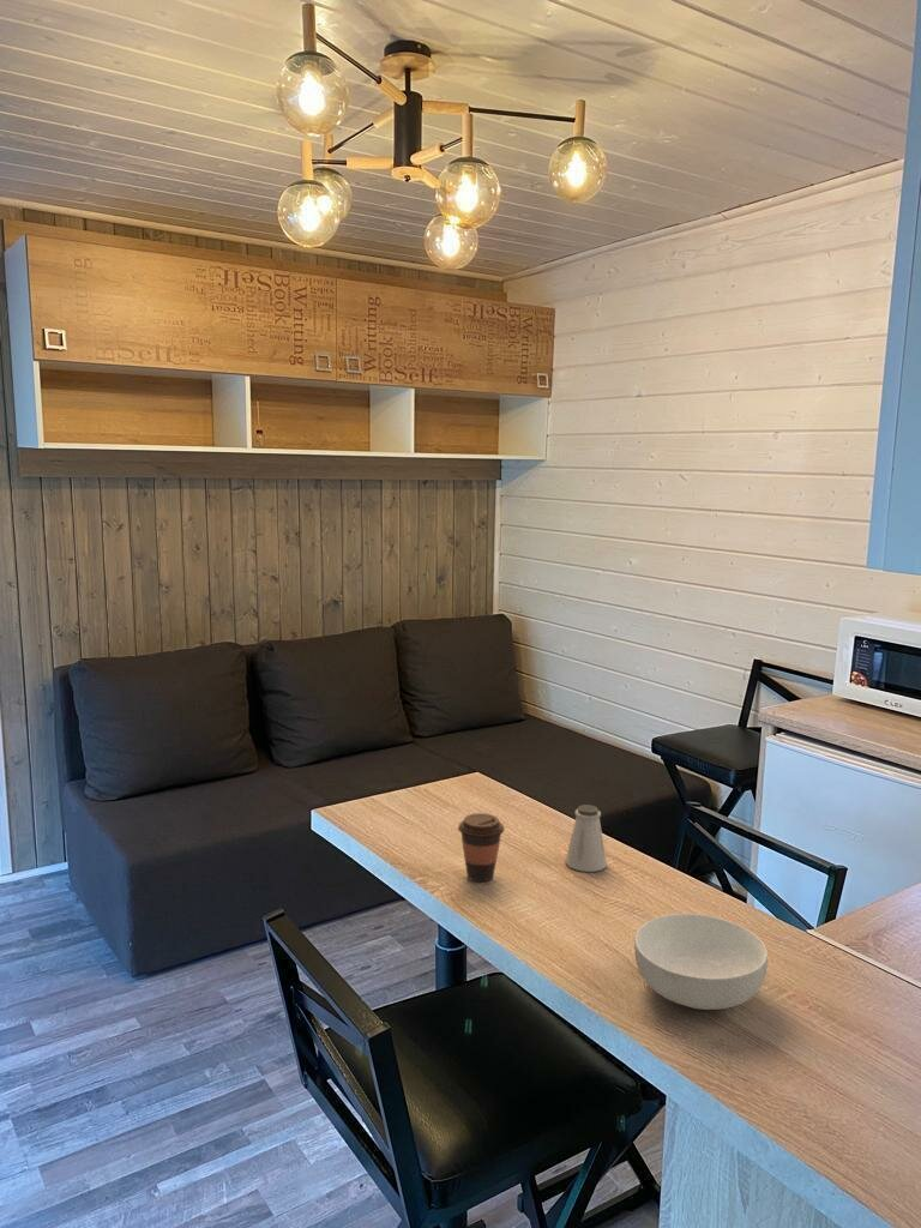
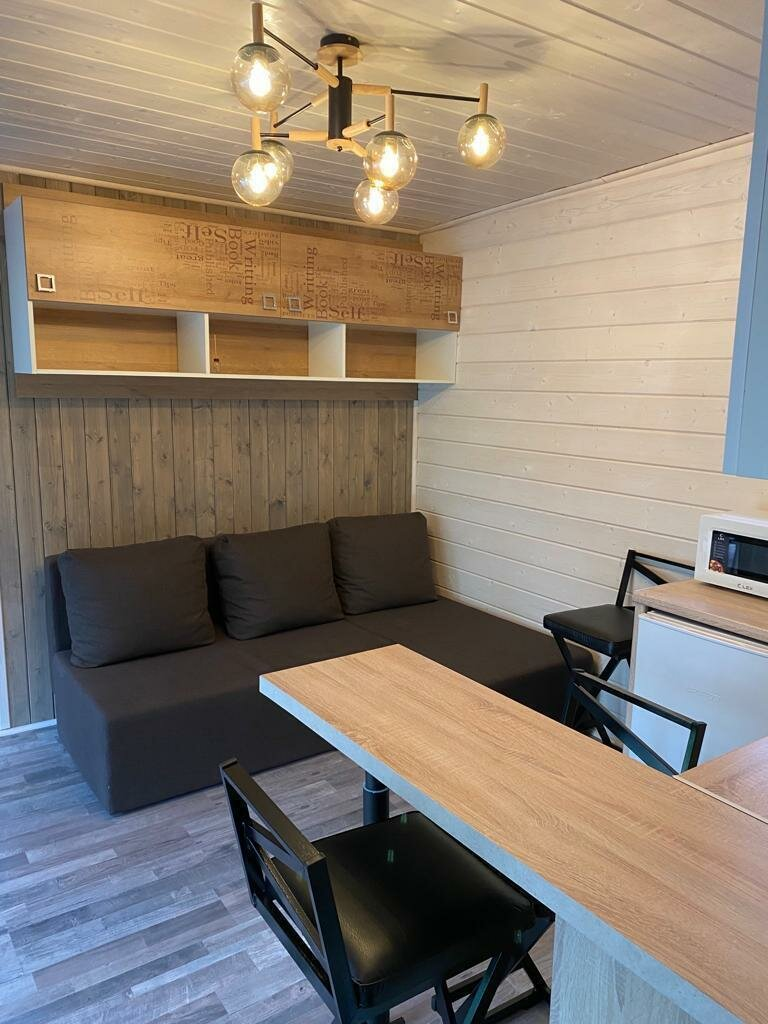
- saltshaker (586, 835)
- coffee cup (480, 848)
- cereal bowl (698, 967)
